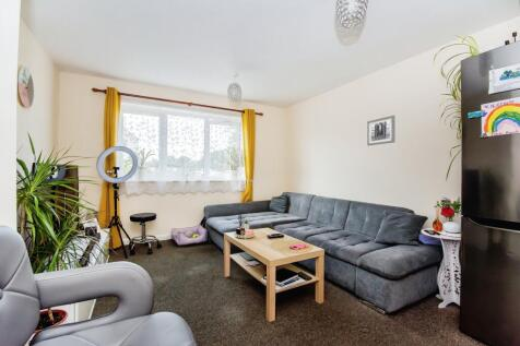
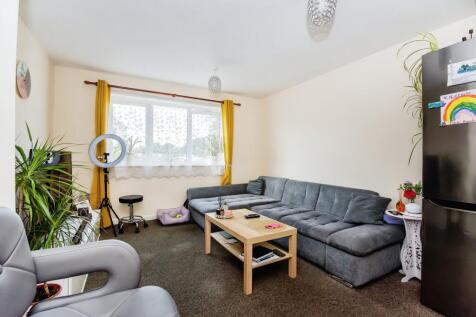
- wall art (380, 131)
